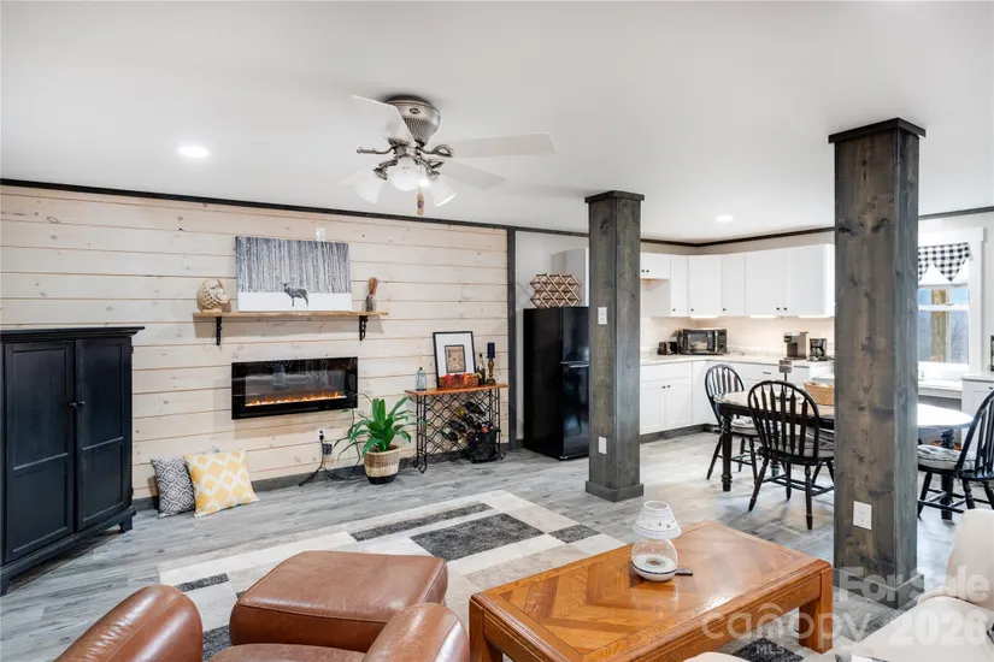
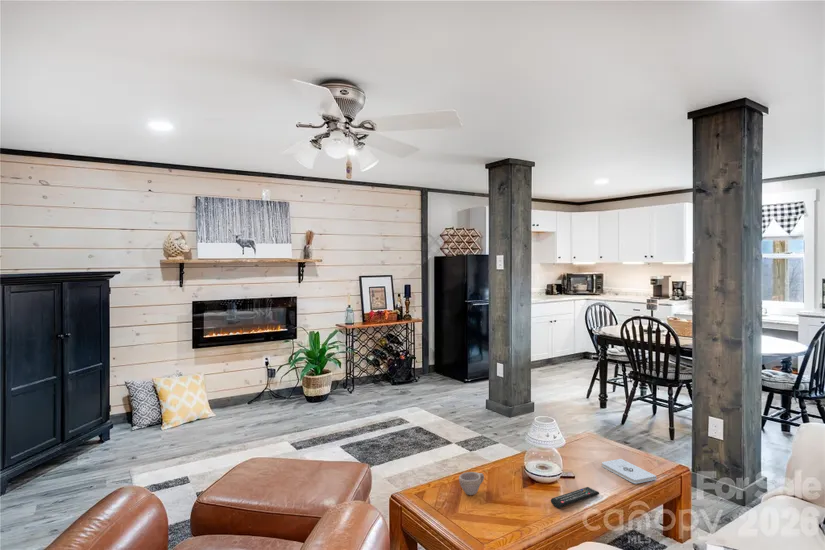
+ notepad (627, 470)
+ cup (472, 483)
+ remote control (575, 497)
